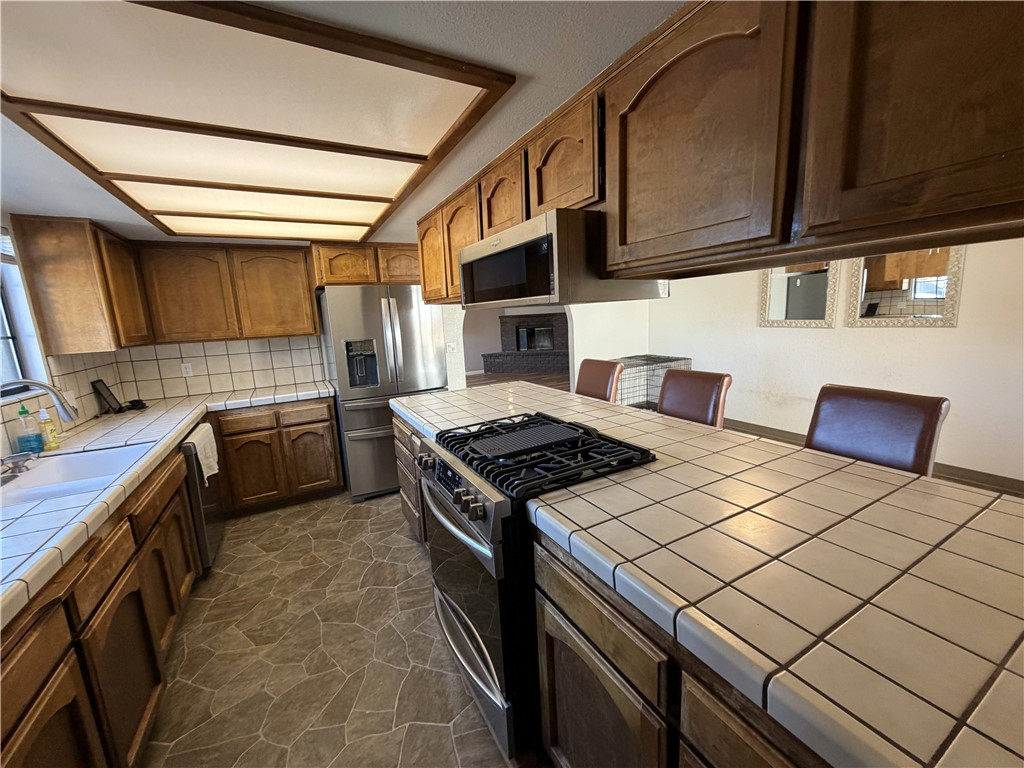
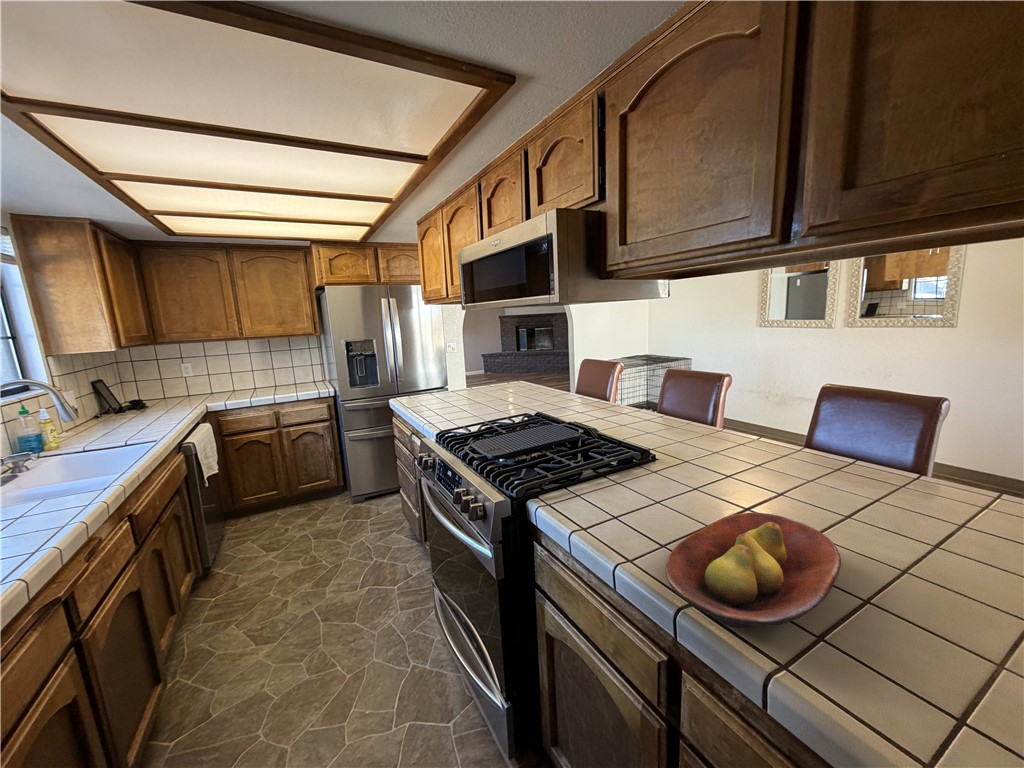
+ fruit bowl (752, 558)
